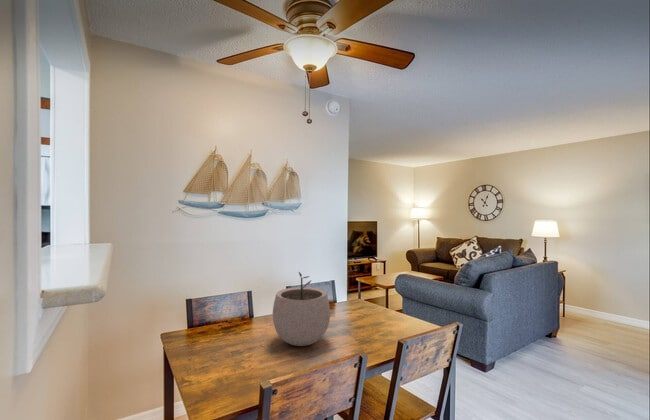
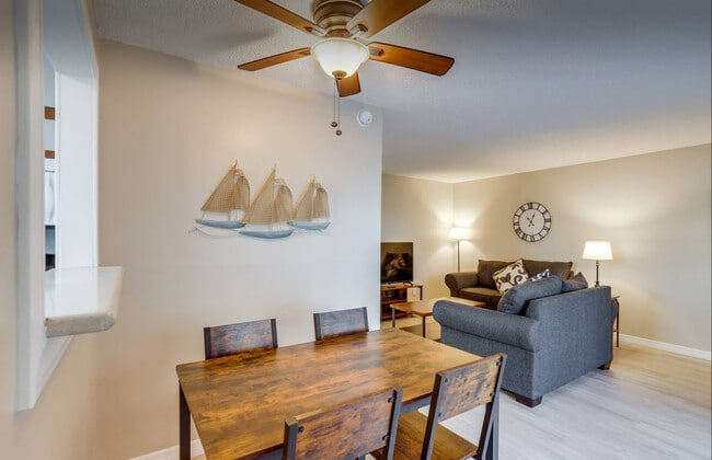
- plant pot (301, 306)
